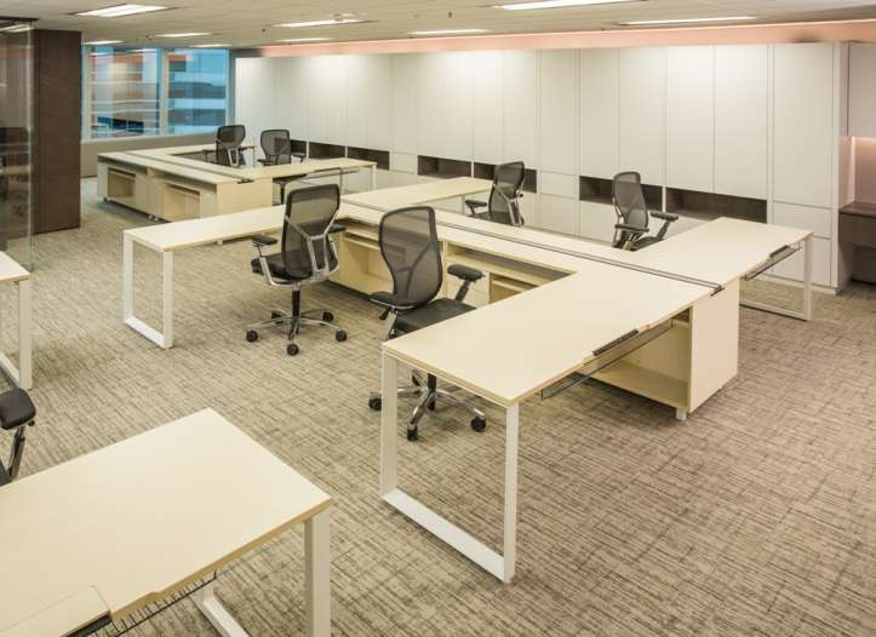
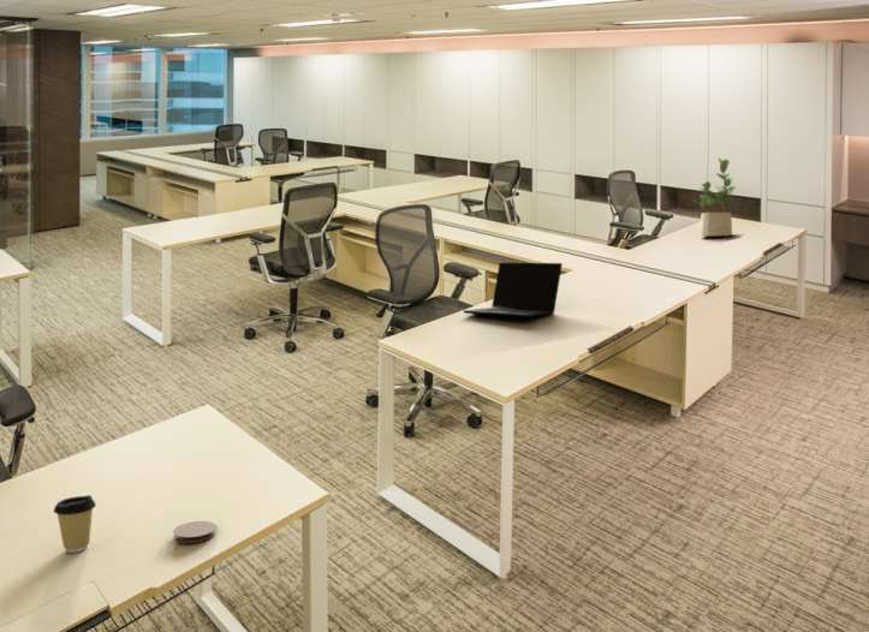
+ coaster (195, 531)
+ potted plant (712, 198)
+ coffee cup (76, 523)
+ laptop (512, 287)
